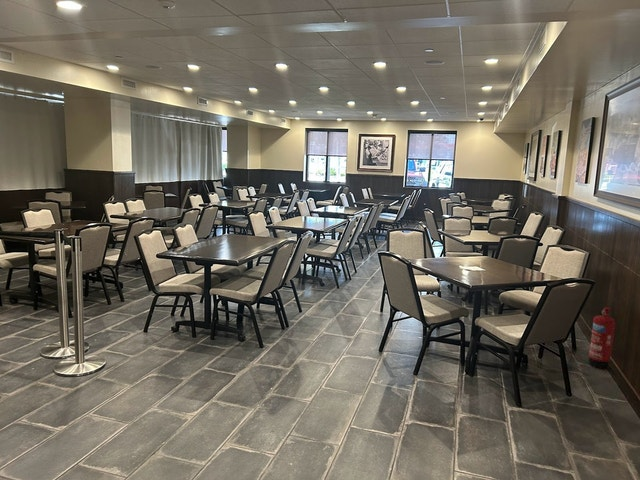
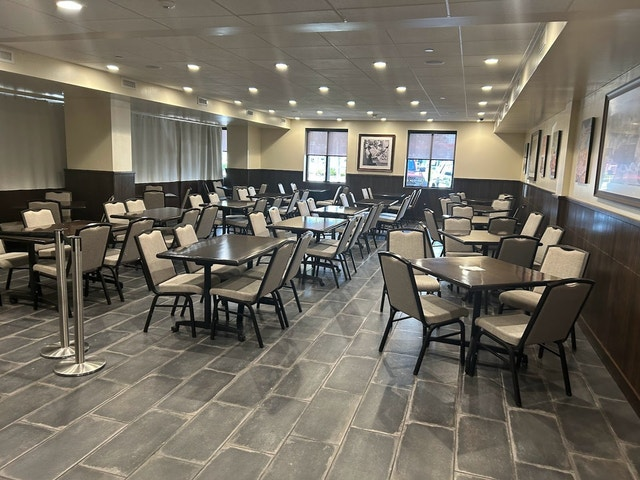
- fire extinguisher (601, 334)
